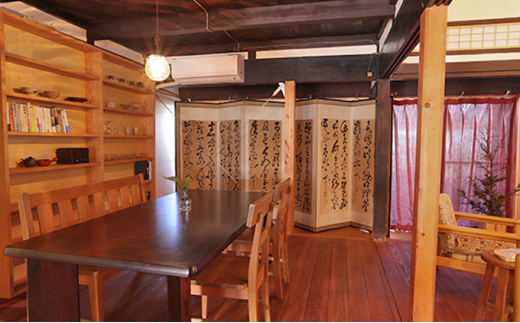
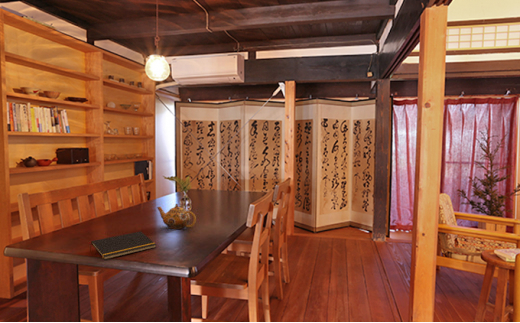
+ notepad (124, 244)
+ teapot (176, 215)
